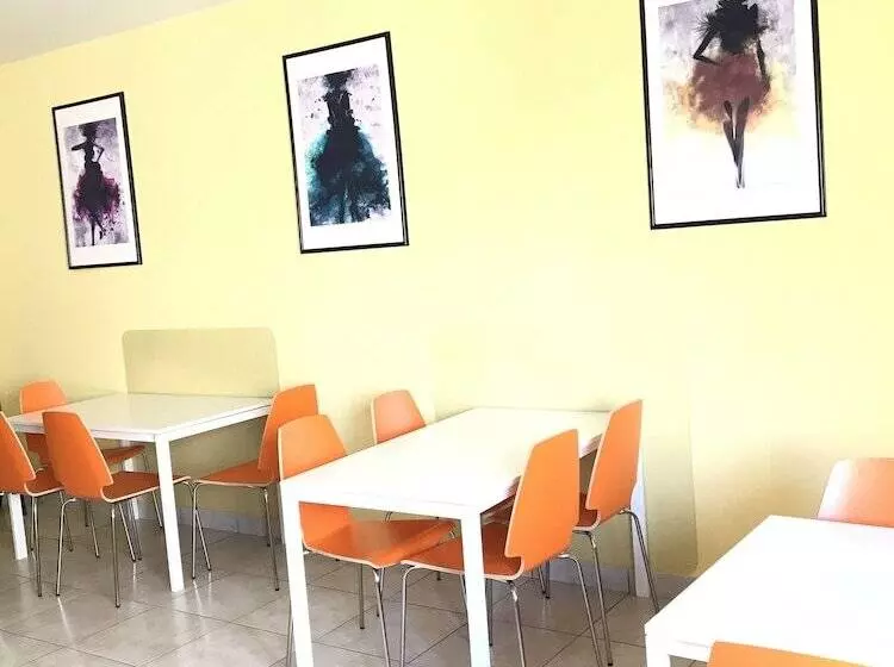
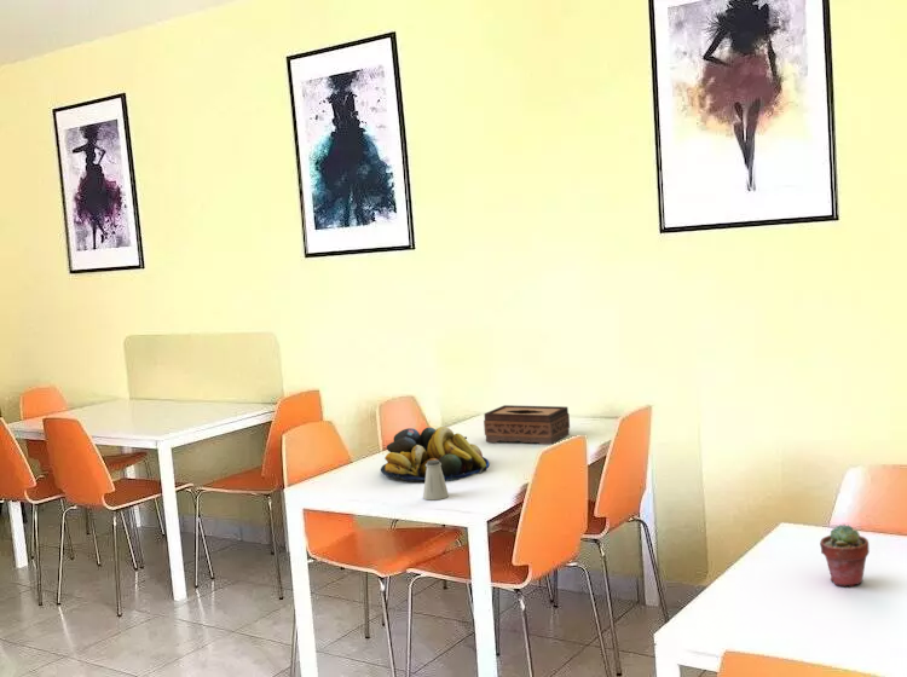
+ saltshaker (434, 479)
+ fruit bowl (434, 449)
+ potted succulent (844, 552)
+ tissue box (526, 423)
